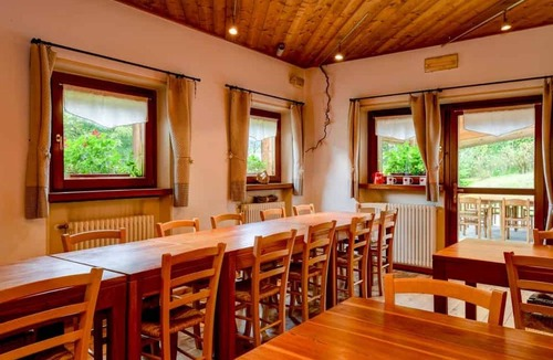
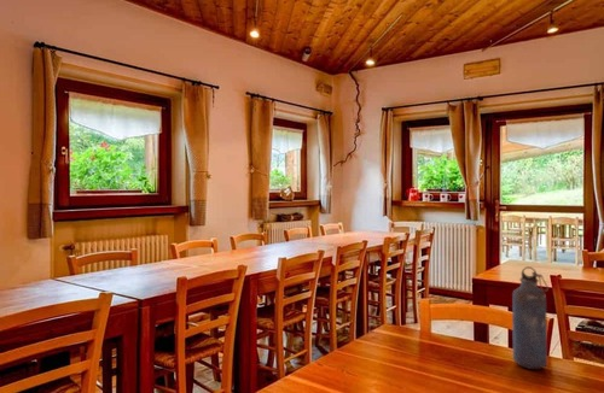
+ water bottle (530, 316)
